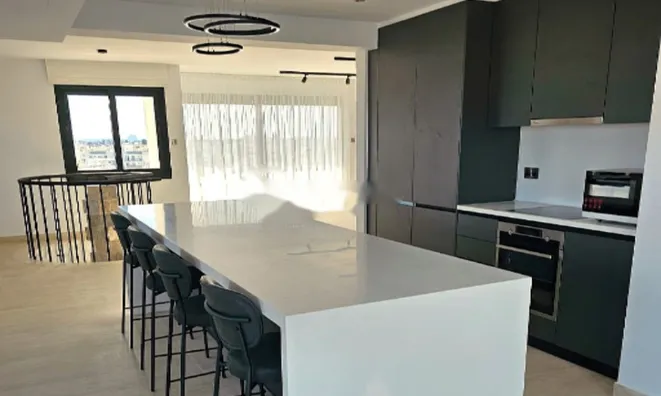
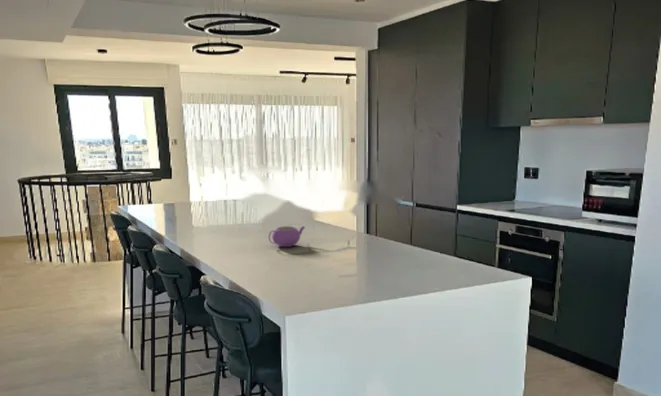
+ teapot (287, 236)
